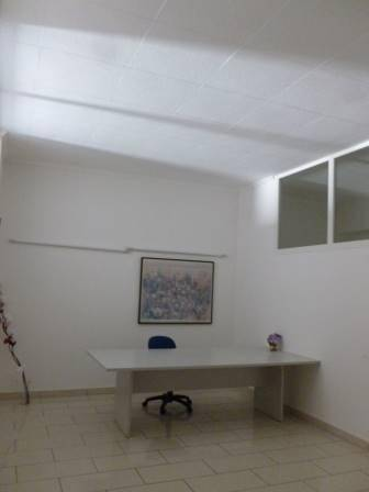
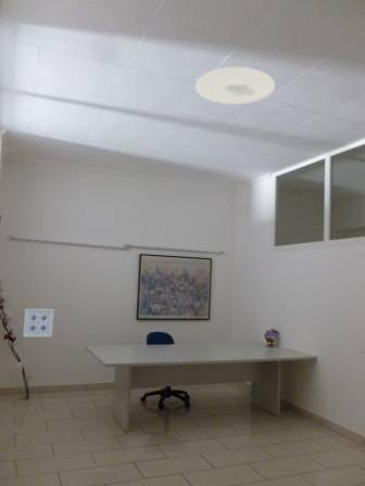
+ wall art (38, 322)
+ ceiling light (235, 84)
